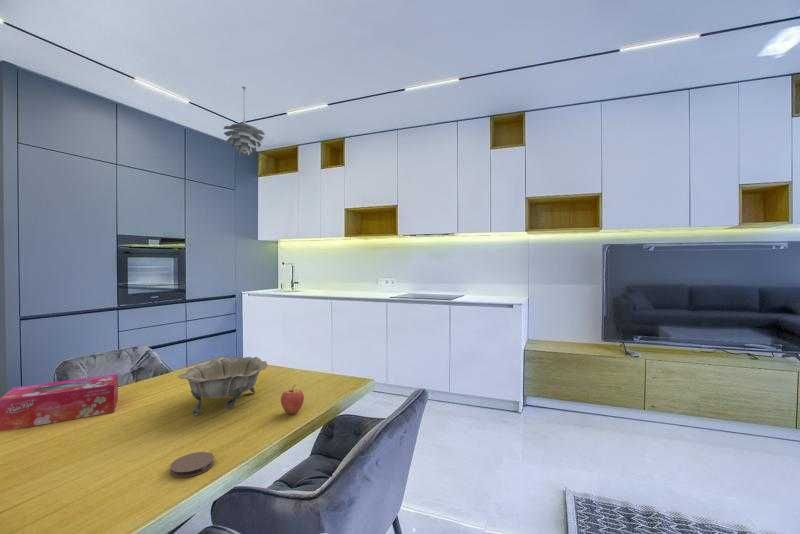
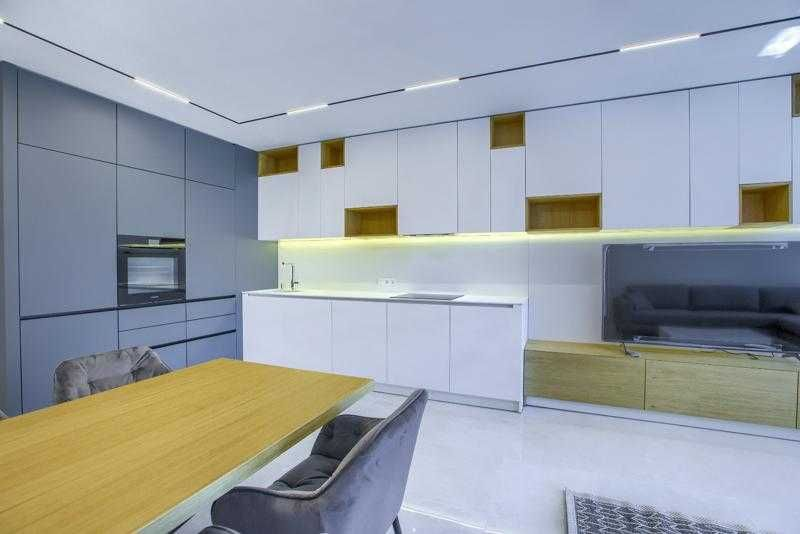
- tissue box (64, 399)
- fruit (292, 398)
- pendant light (244, 121)
- coaster (192, 464)
- decorative bowl (225, 383)
